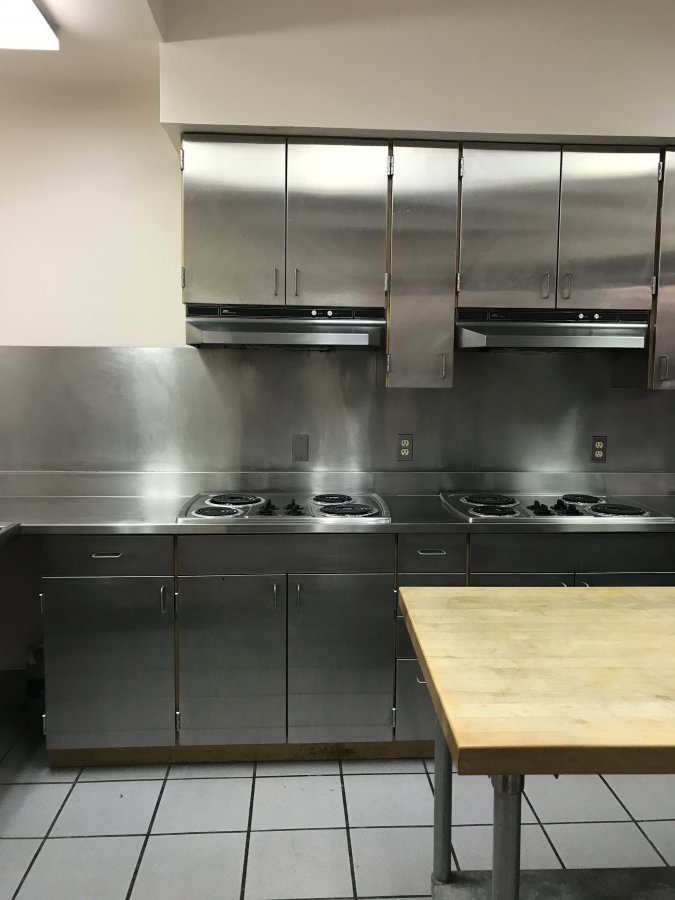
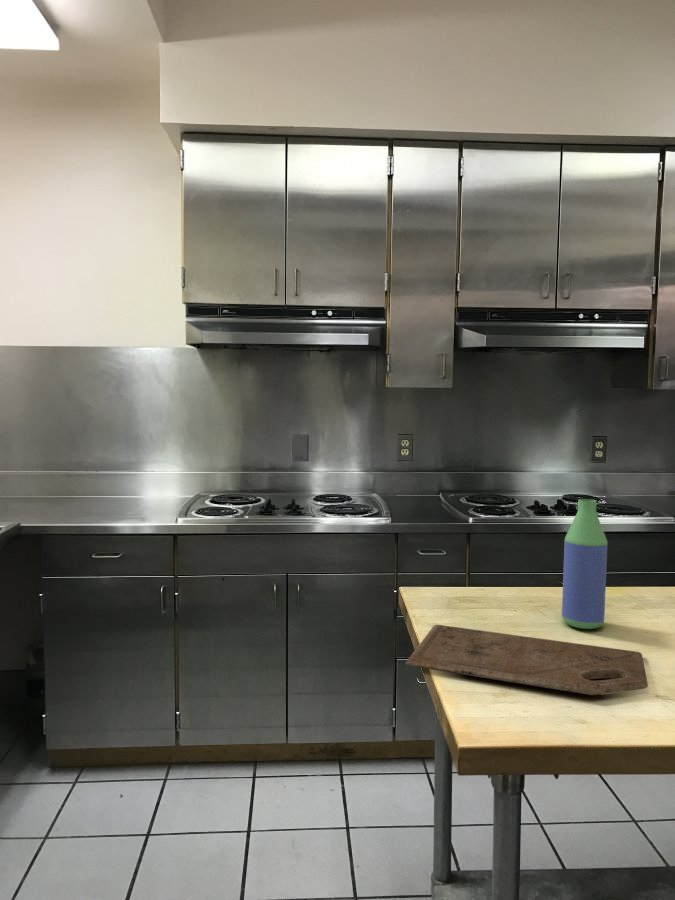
+ cutting board (526, 658)
+ bottle (584, 562)
